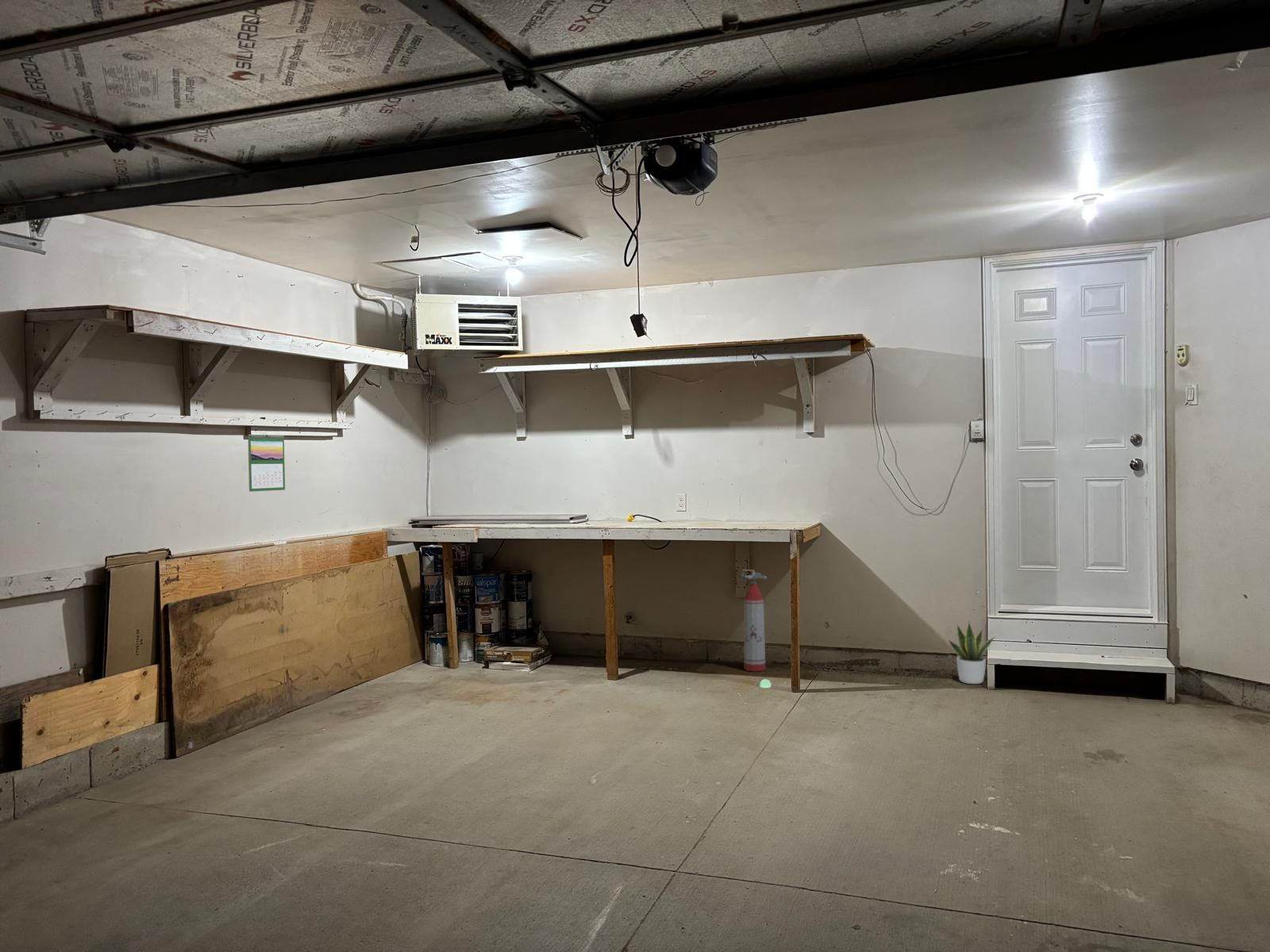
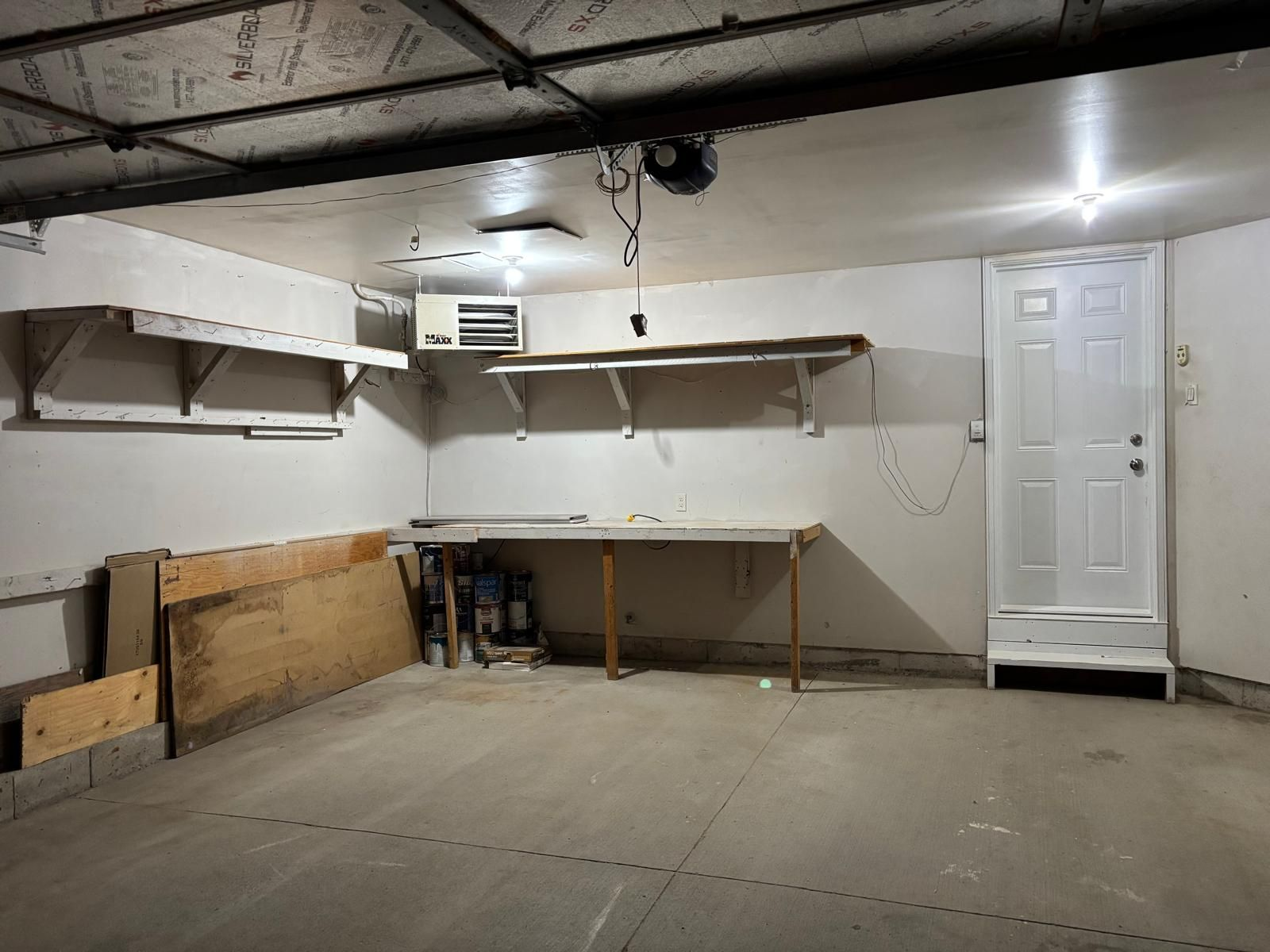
- calendar (267, 462)
- fire extinguisher (754, 620)
- potted plant (972, 651)
